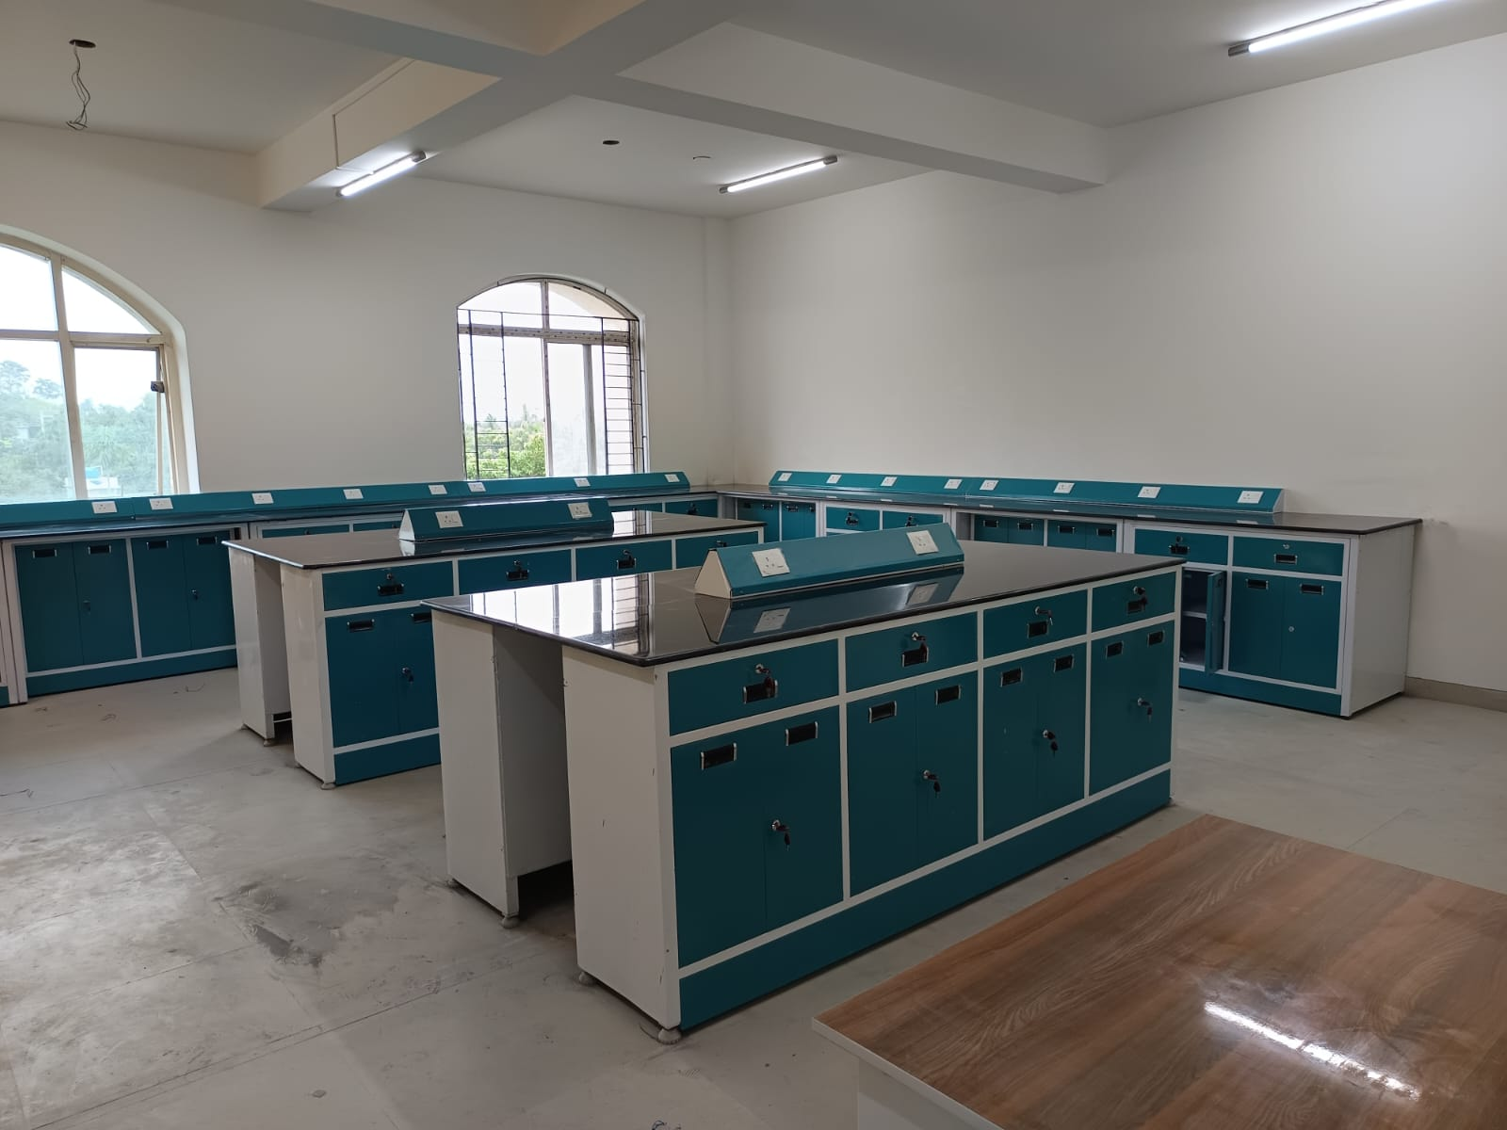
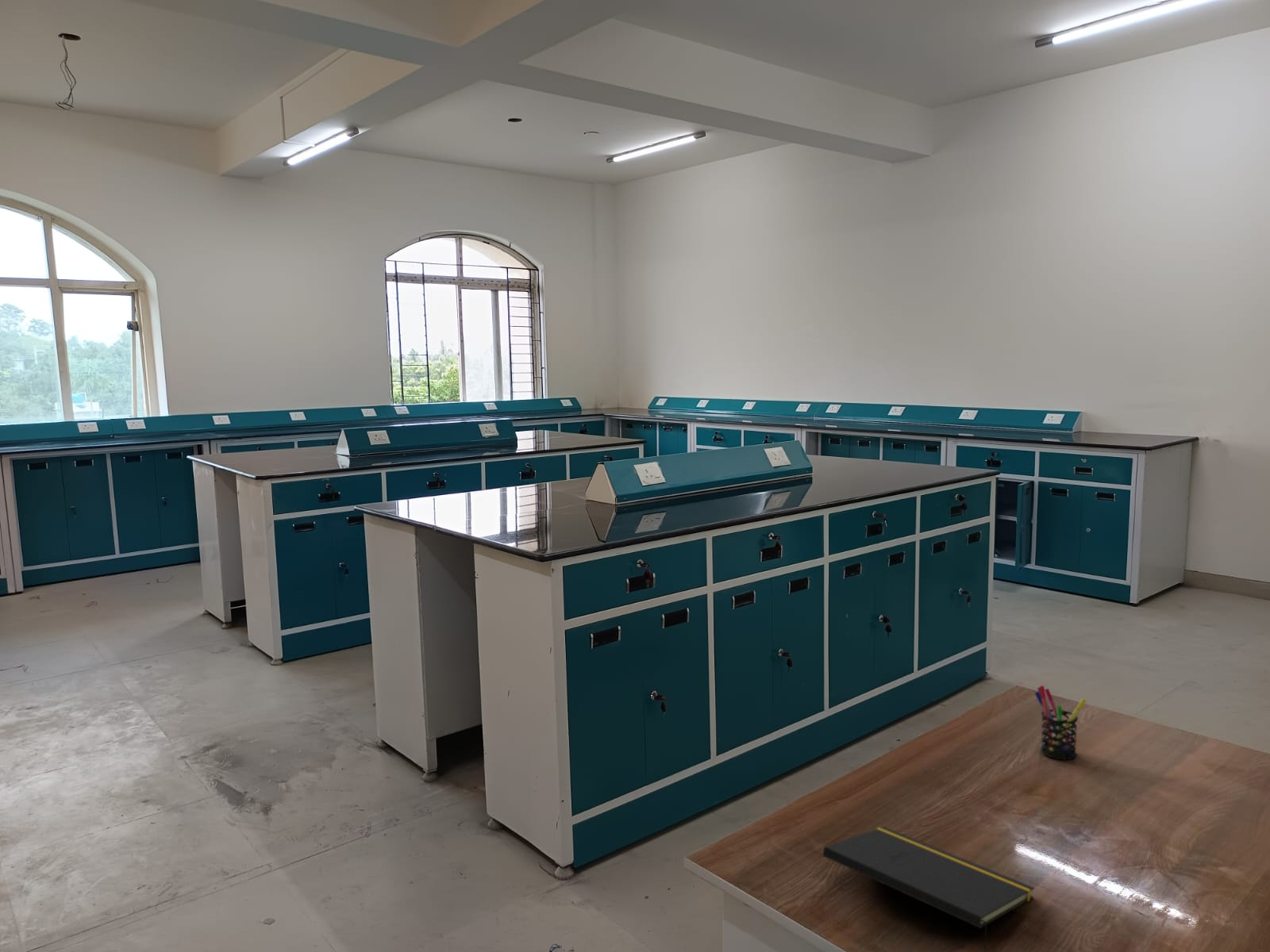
+ notepad (926, 871)
+ pen holder (1056, 721)
